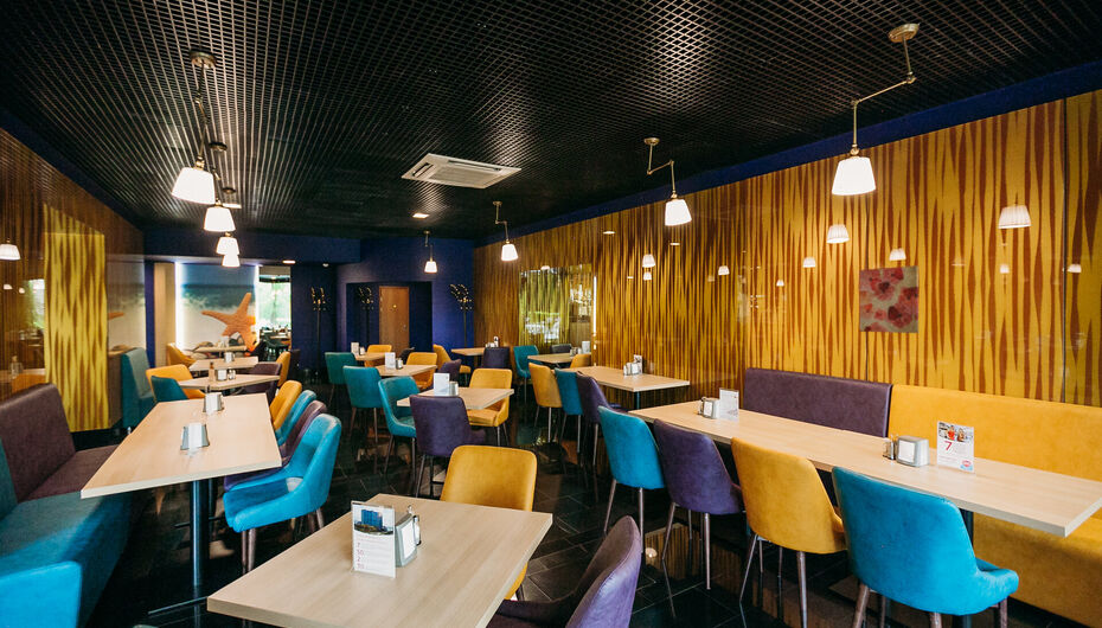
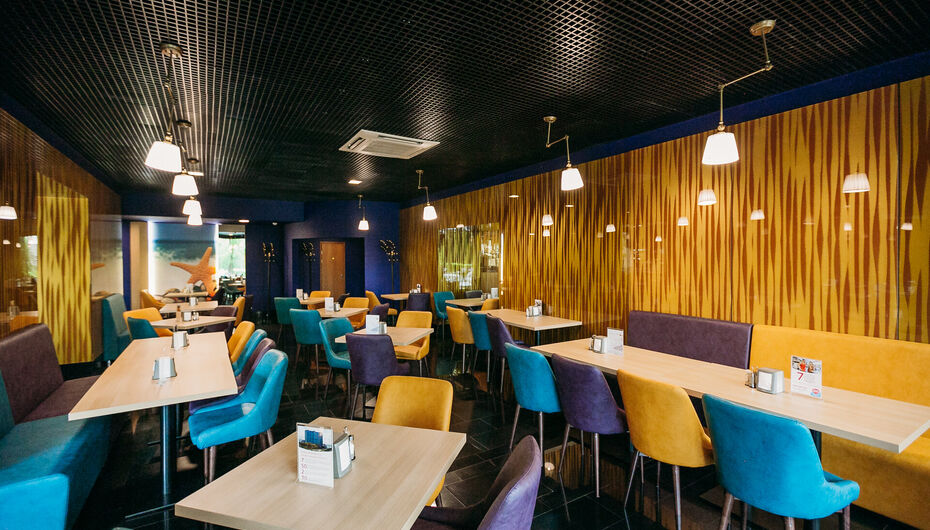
- wall art (888, 300)
